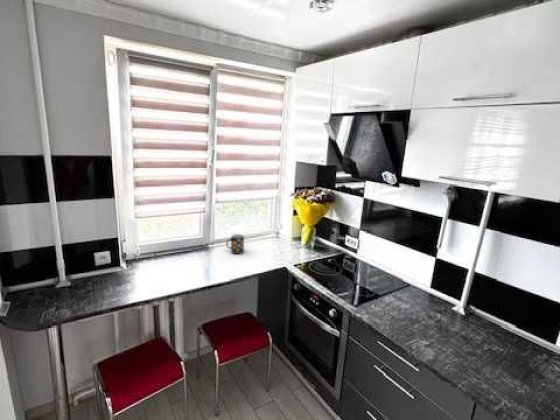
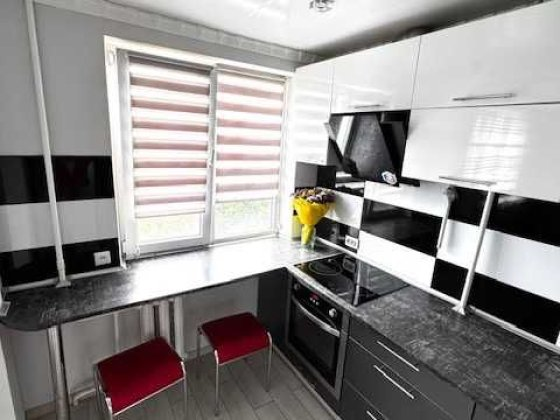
- mug (235, 244)
